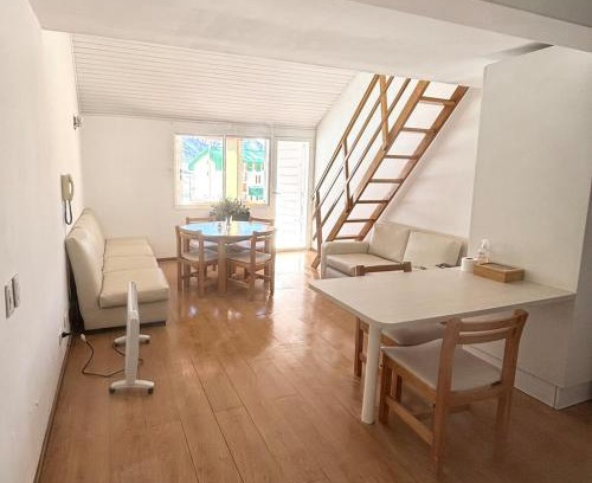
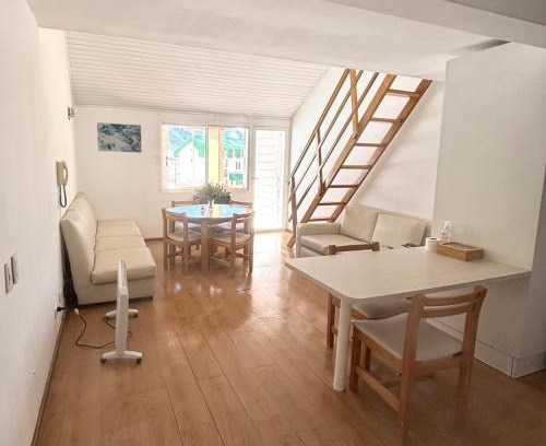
+ wall art (119, 138)
